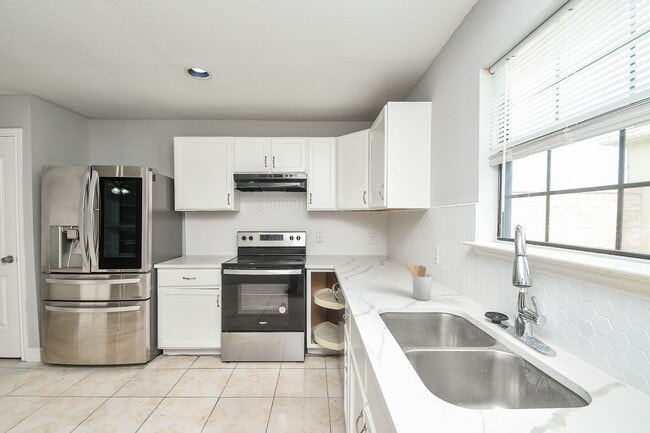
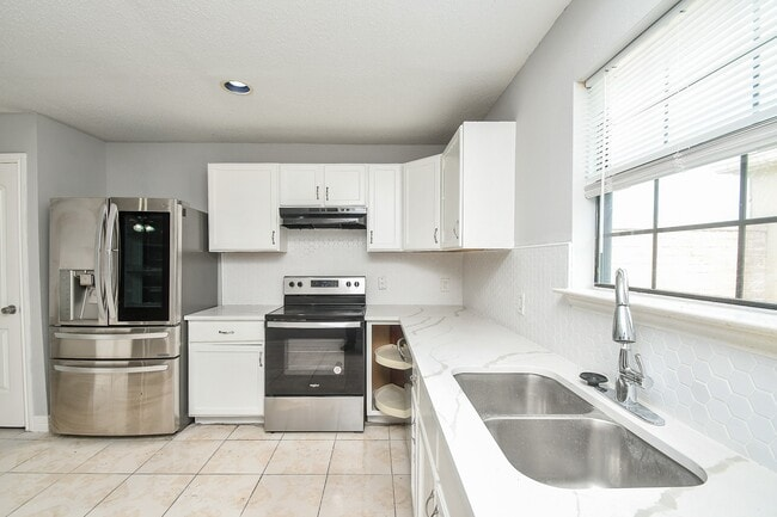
- utensil holder (416, 280)
